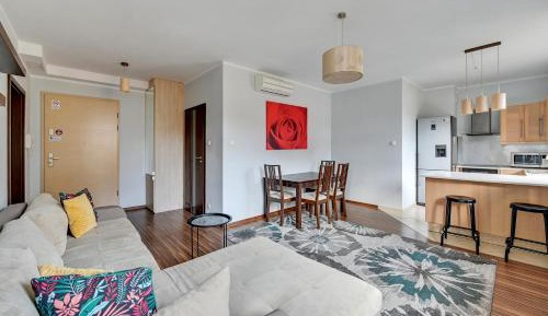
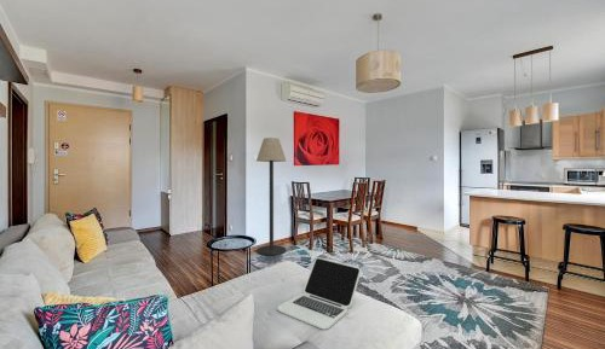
+ floor lamp (271, 194)
+ laptop (319, 287)
